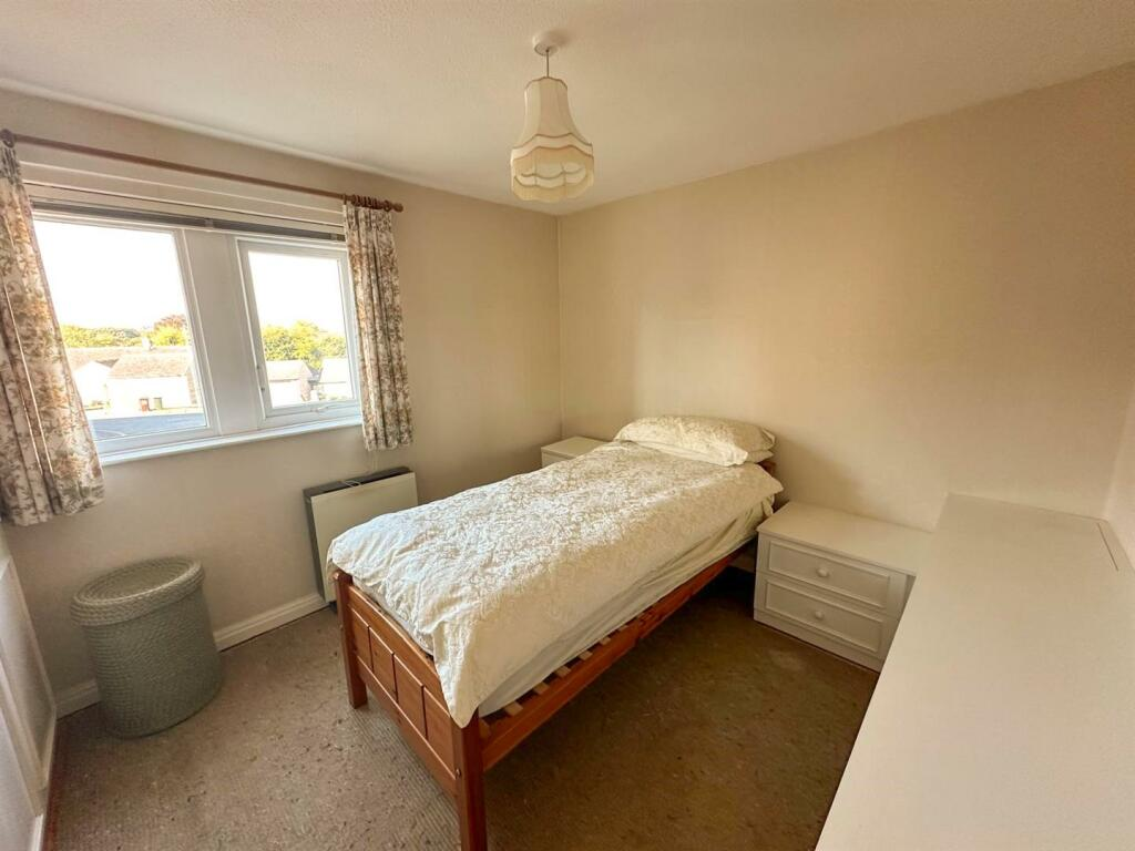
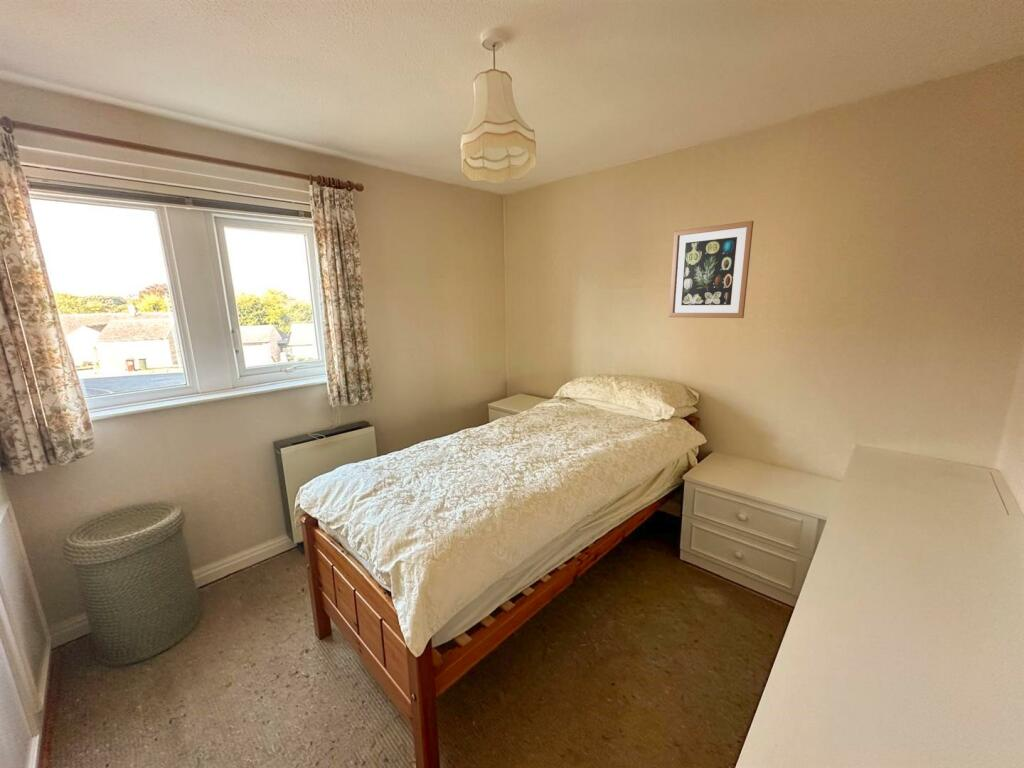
+ wall art (707, 273)
